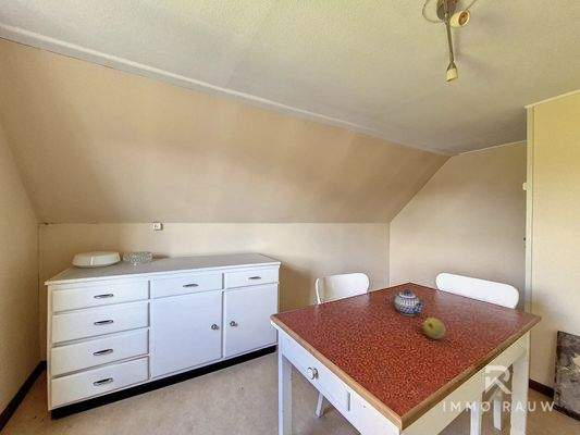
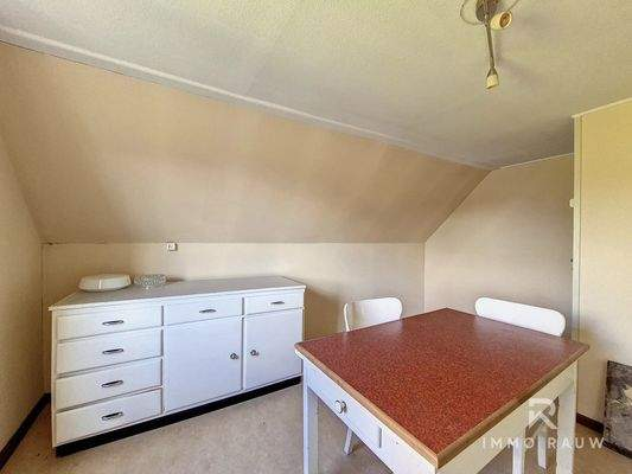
- fruit (433, 327)
- teapot (407, 301)
